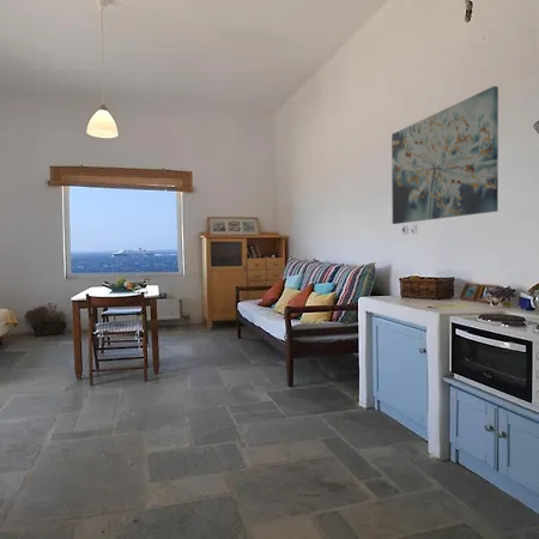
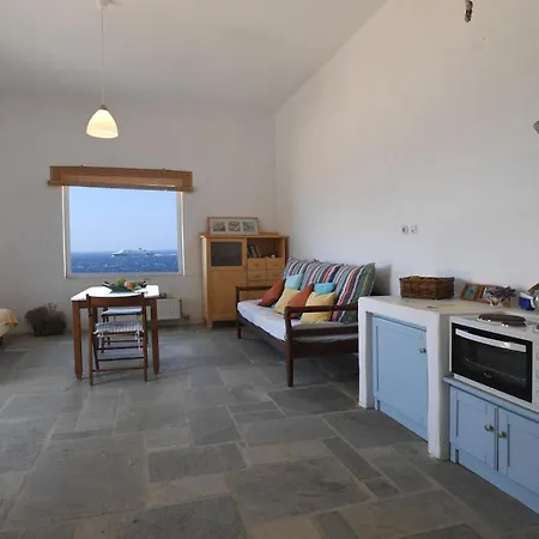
- wall art (436, 166)
